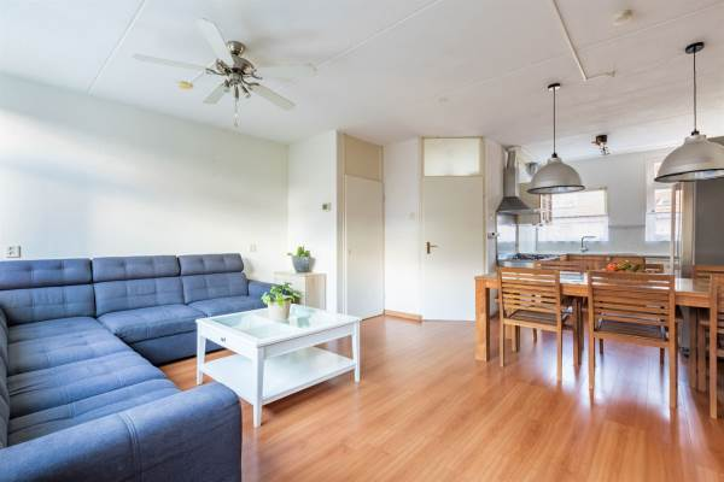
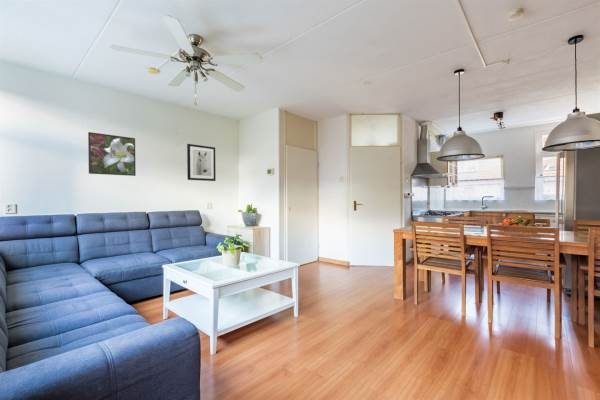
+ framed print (113, 155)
+ wall art (201, 163)
